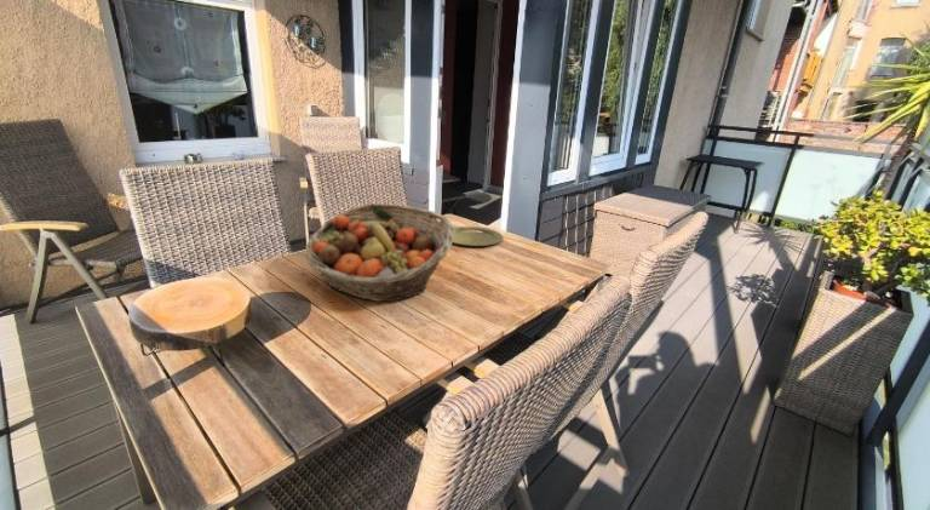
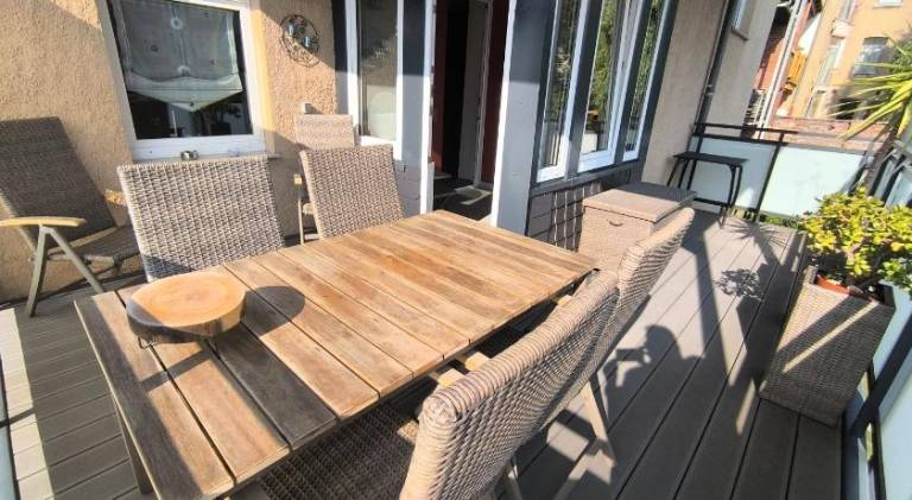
- fruit basket (380, 248)
- plate (472, 235)
